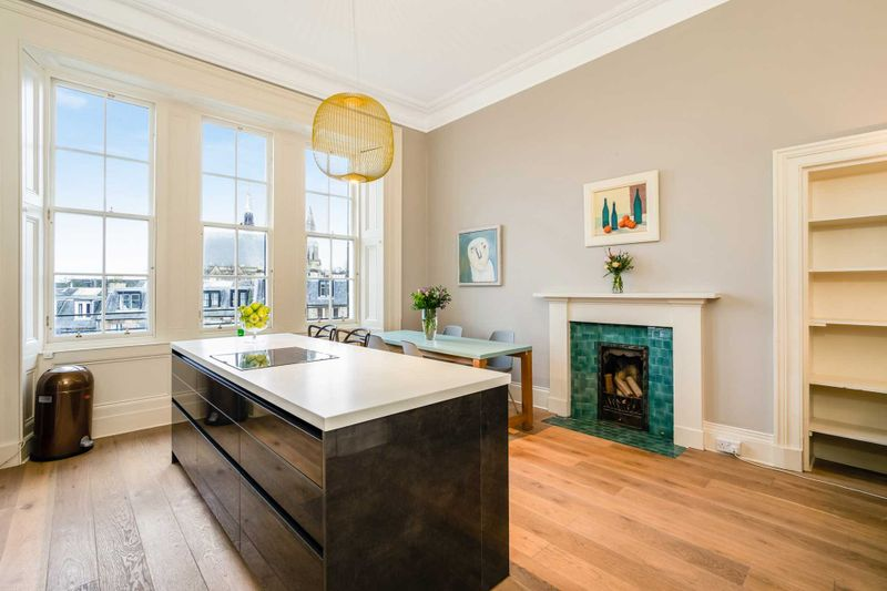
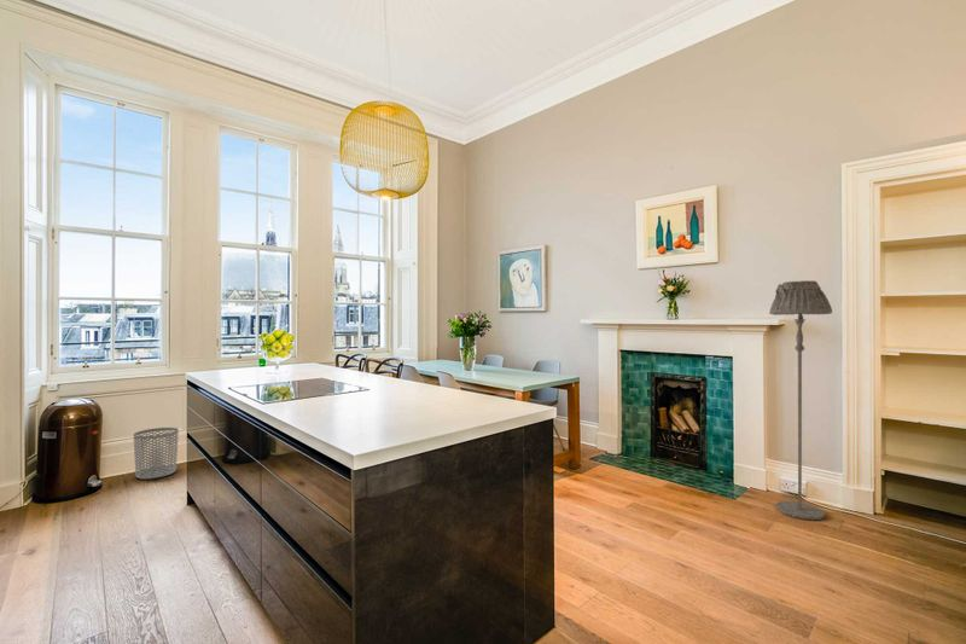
+ floor lamp (799, 396)
+ waste bin (156, 452)
